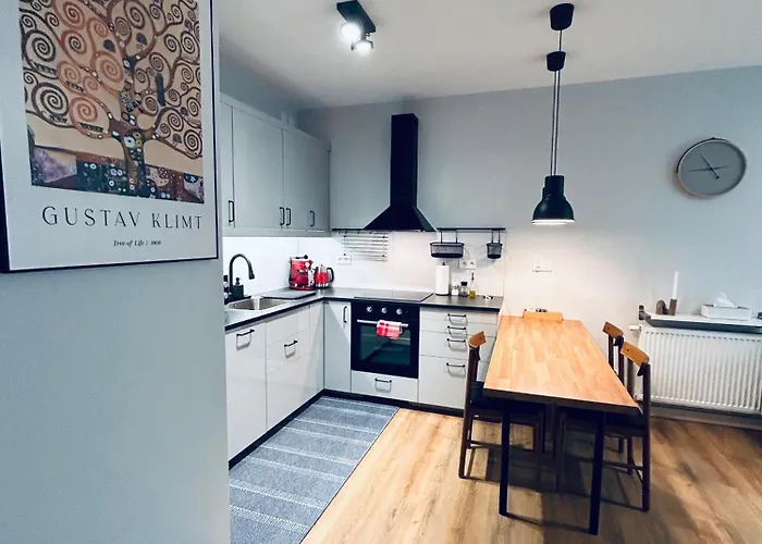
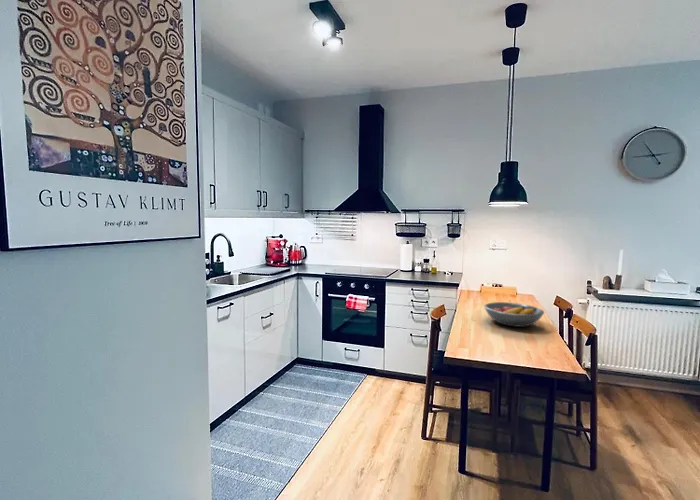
+ fruit bowl (513, 313)
